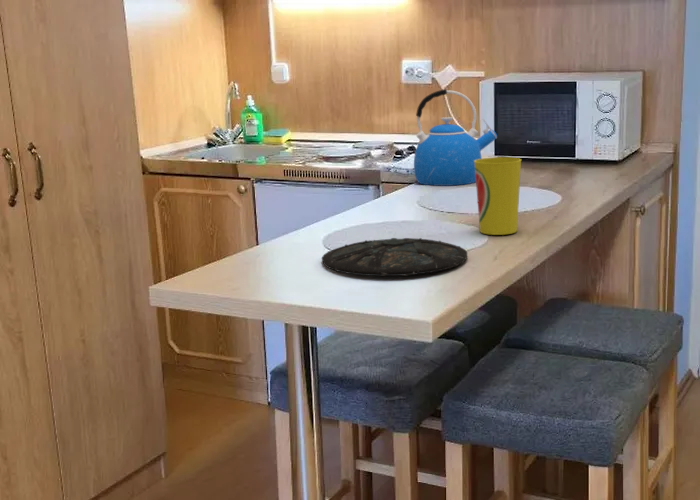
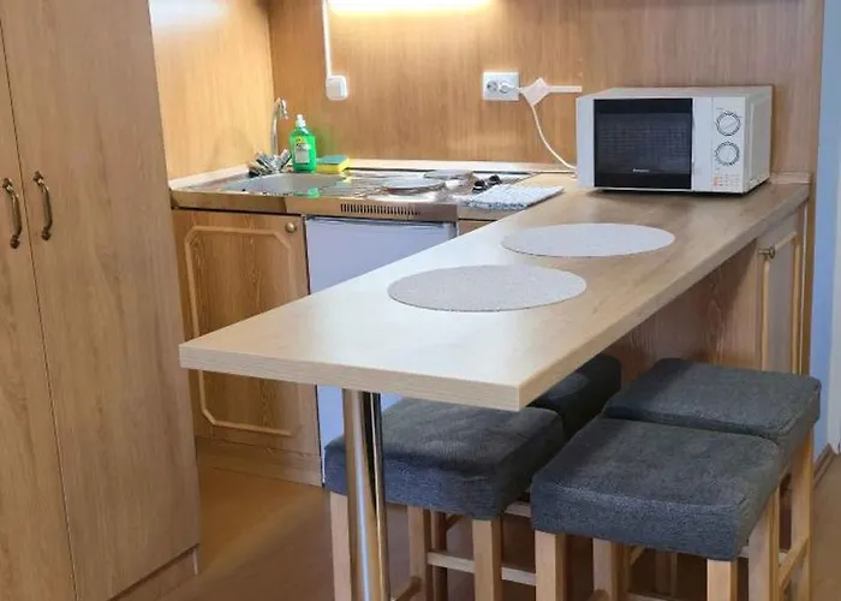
- plate (394, 248)
- kettle (455, 135)
- cup (498, 195)
